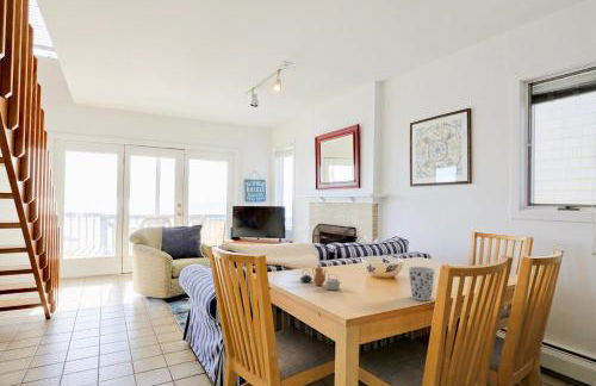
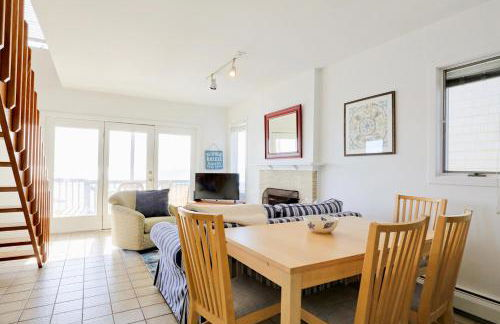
- cup (421, 284)
- teapot (319, 275)
